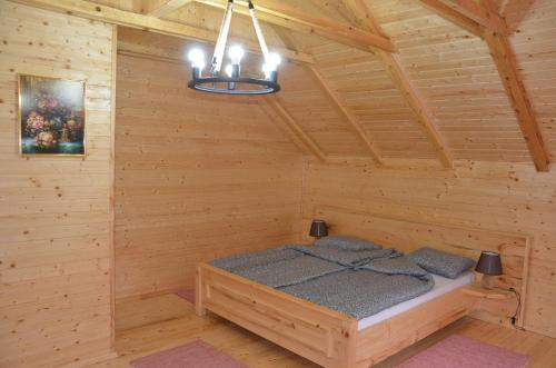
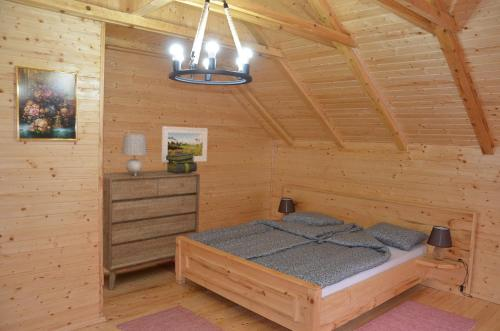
+ dresser (146, 223)
+ table lamp (134, 154)
+ stack of books (181, 162)
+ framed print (185, 144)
